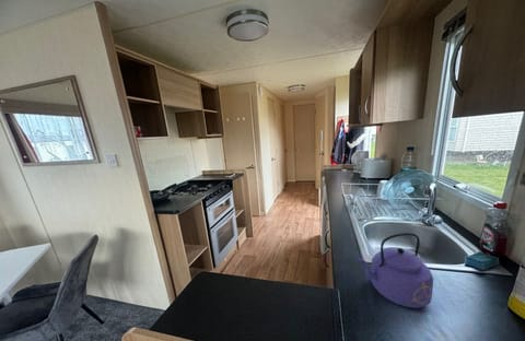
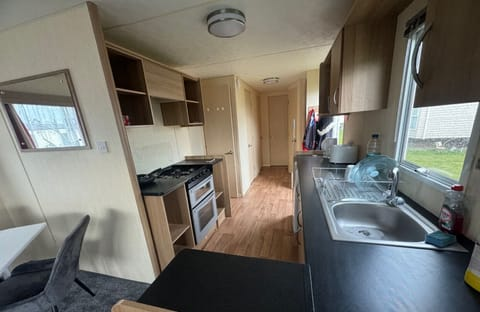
- kettle (390, 263)
